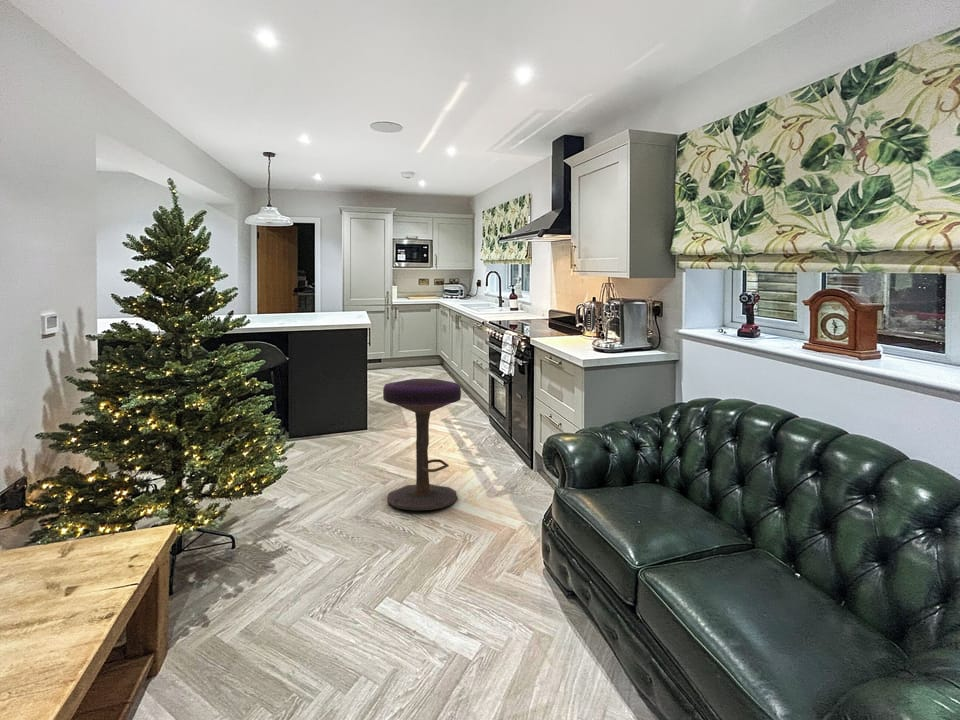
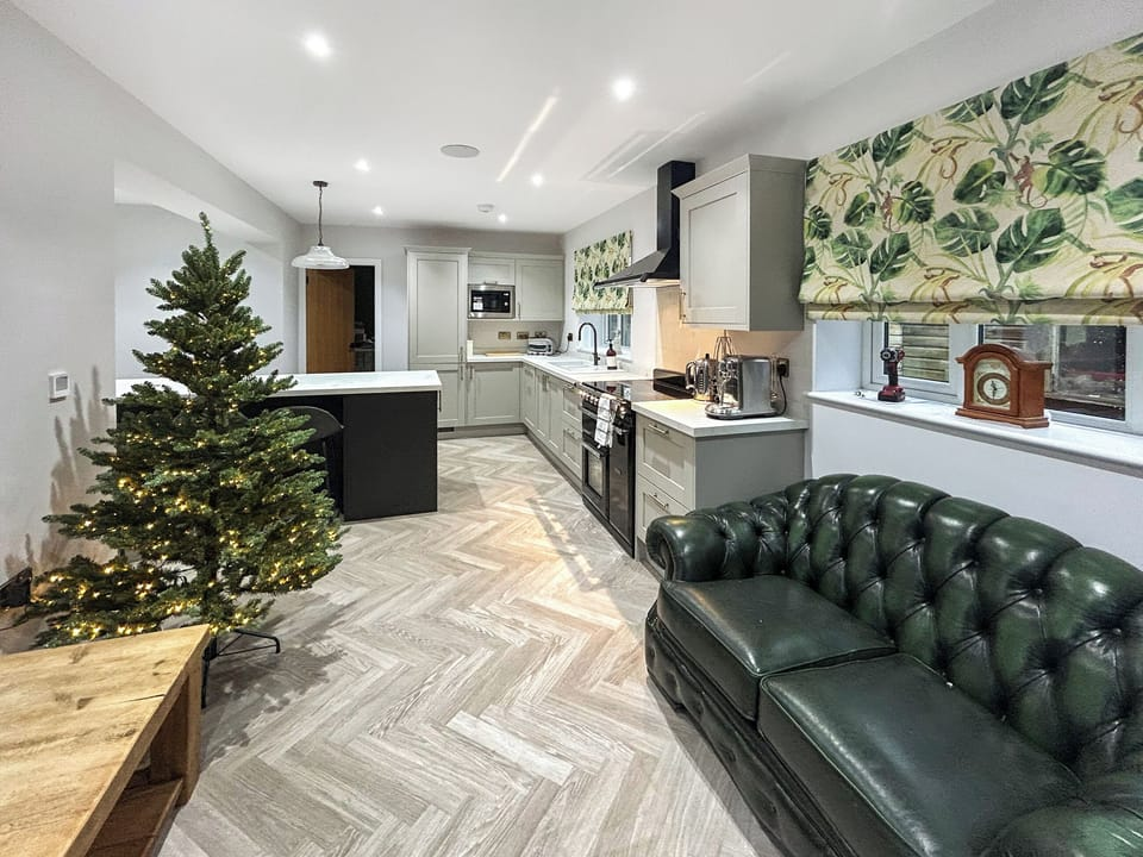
- stool (422, 439)
